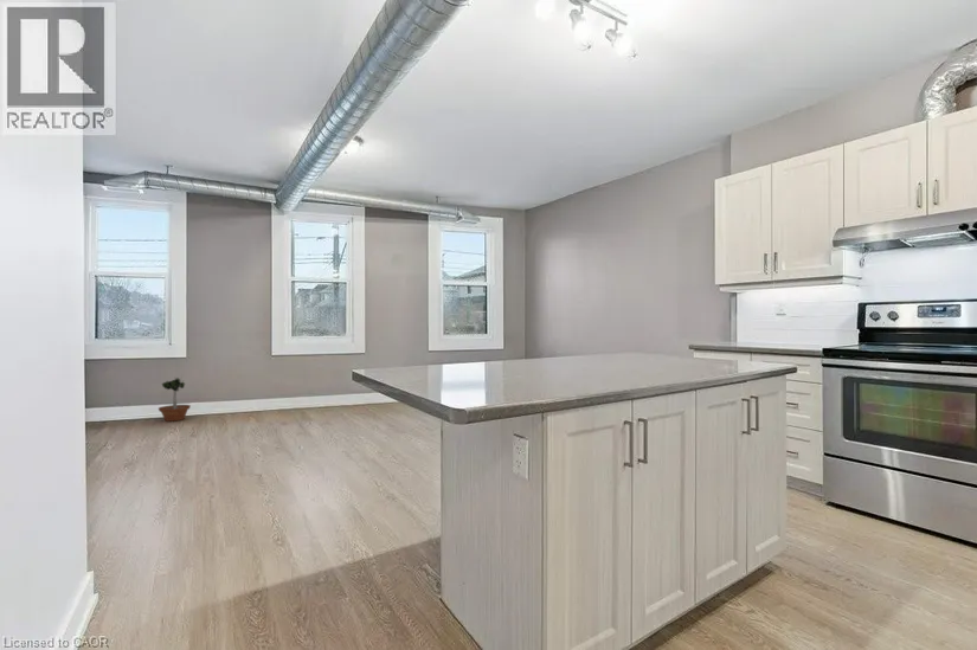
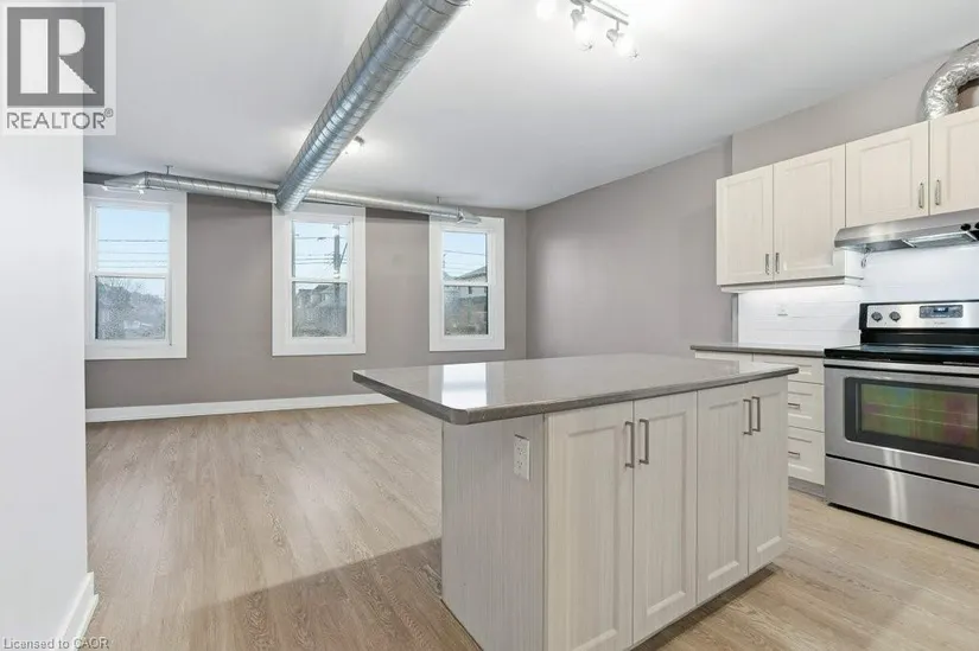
- potted tree (174, 397)
